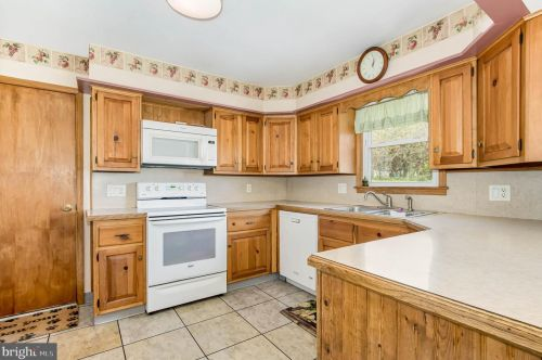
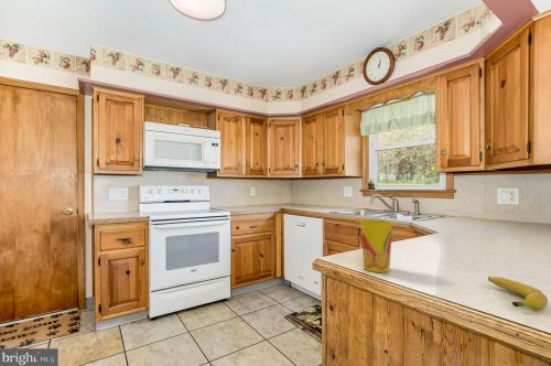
+ fruit (515, 292)
+ cup (376, 245)
